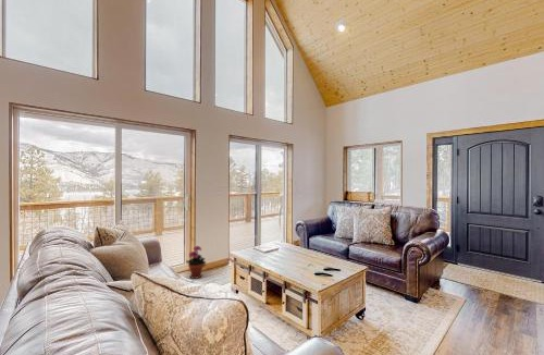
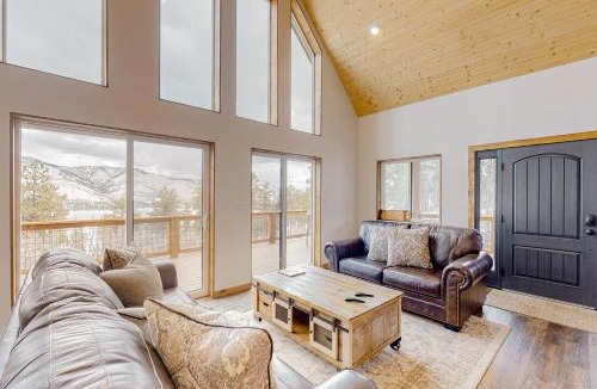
- potted plant (196, 260)
